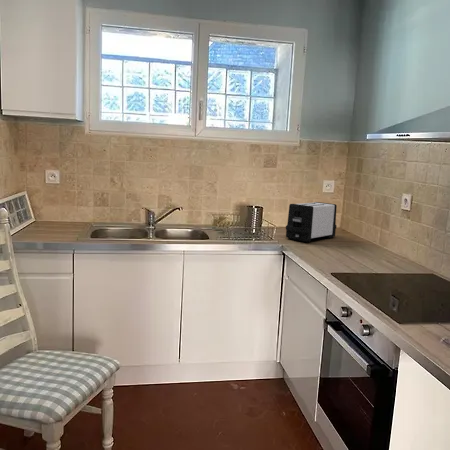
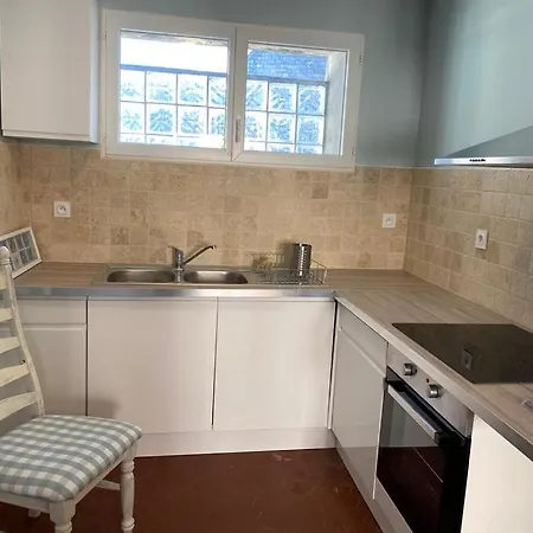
- toaster (311, 221)
